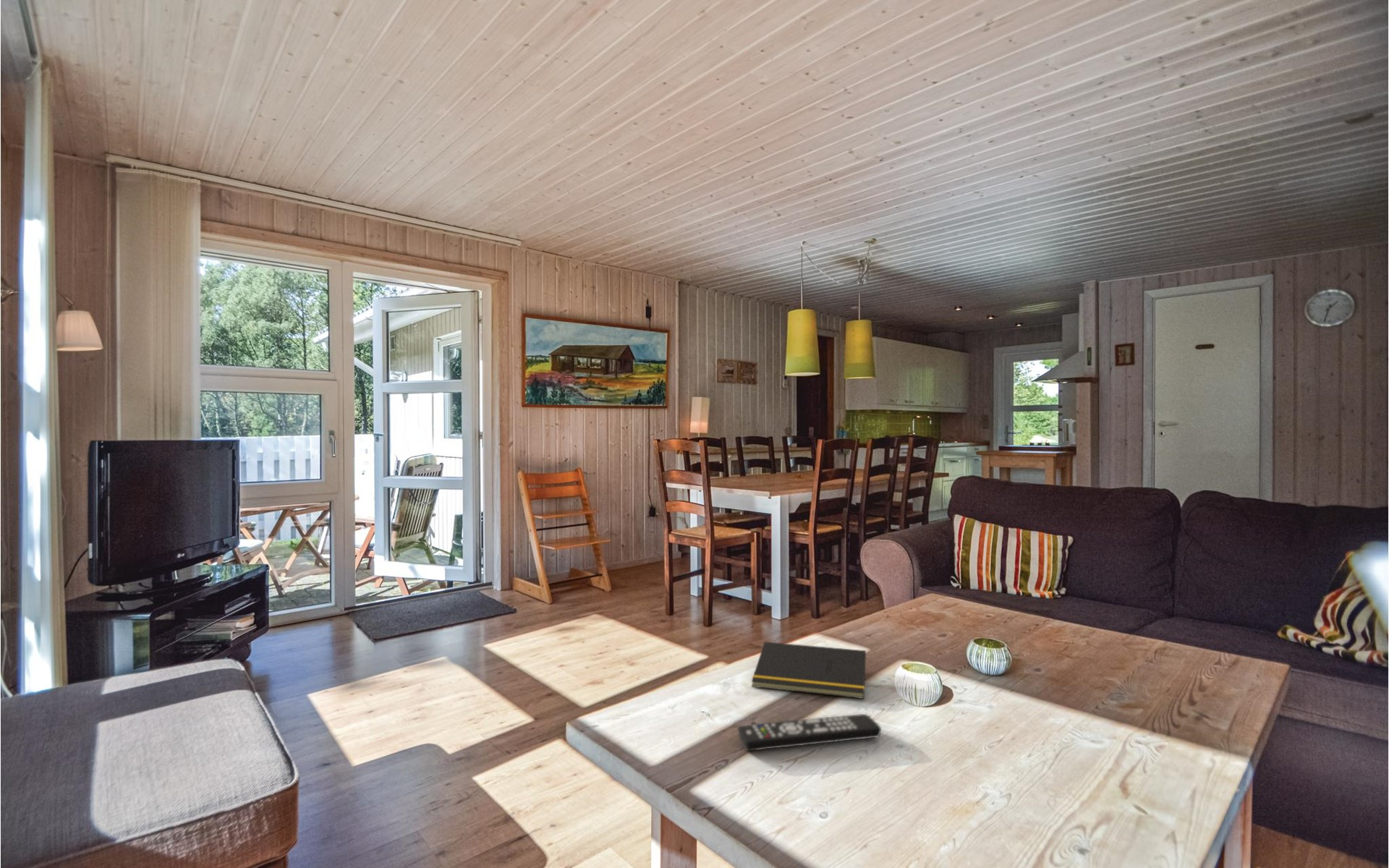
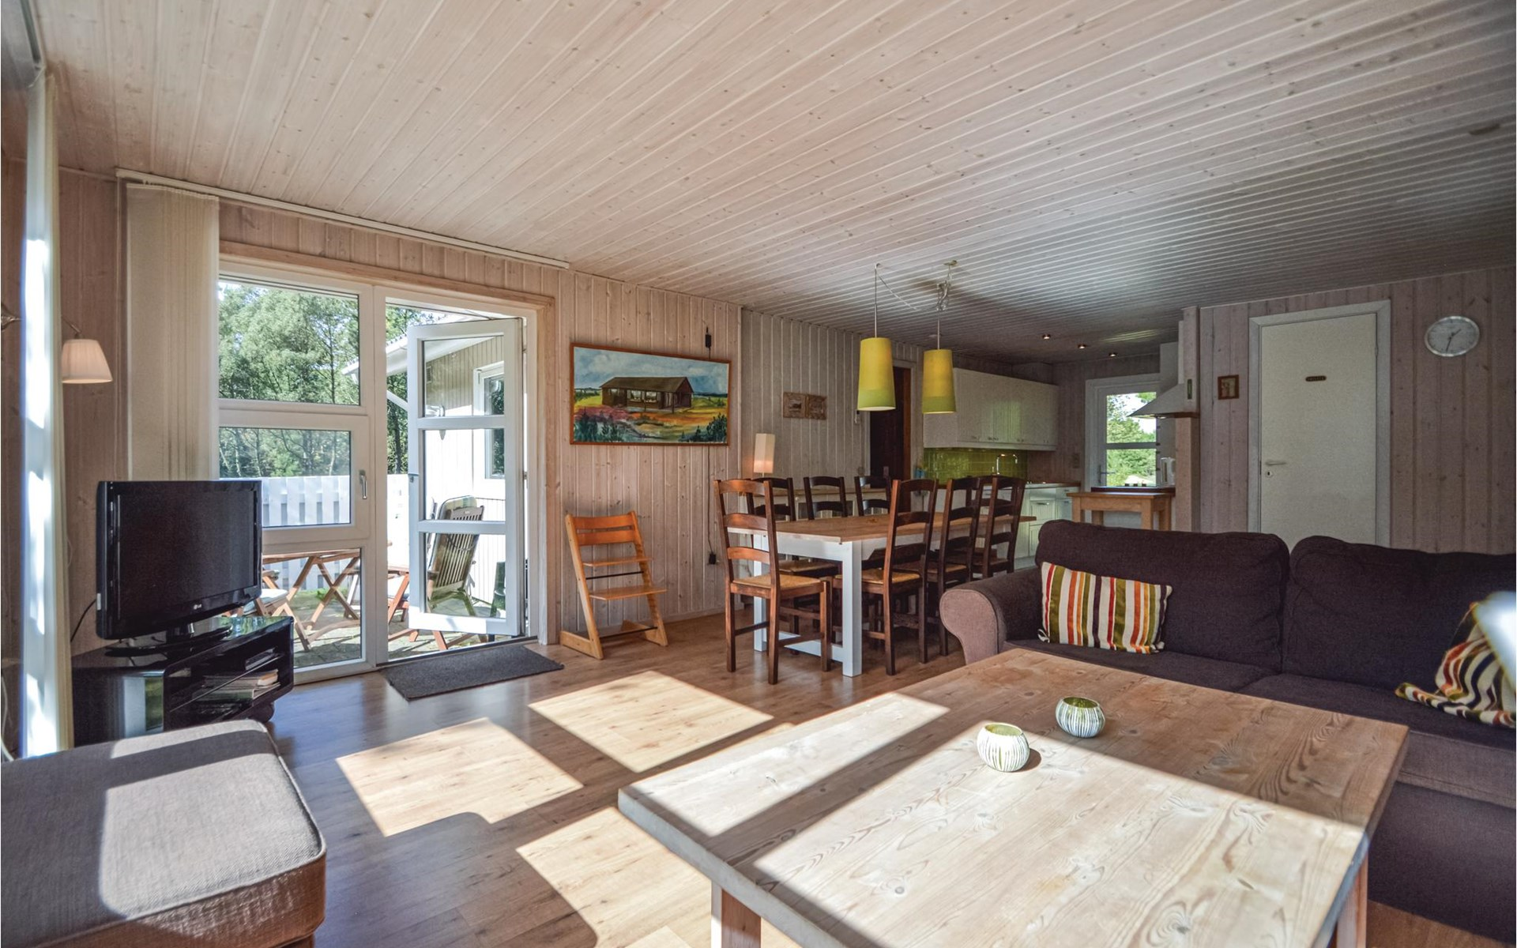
- notepad (810, 668)
- remote control (809, 732)
